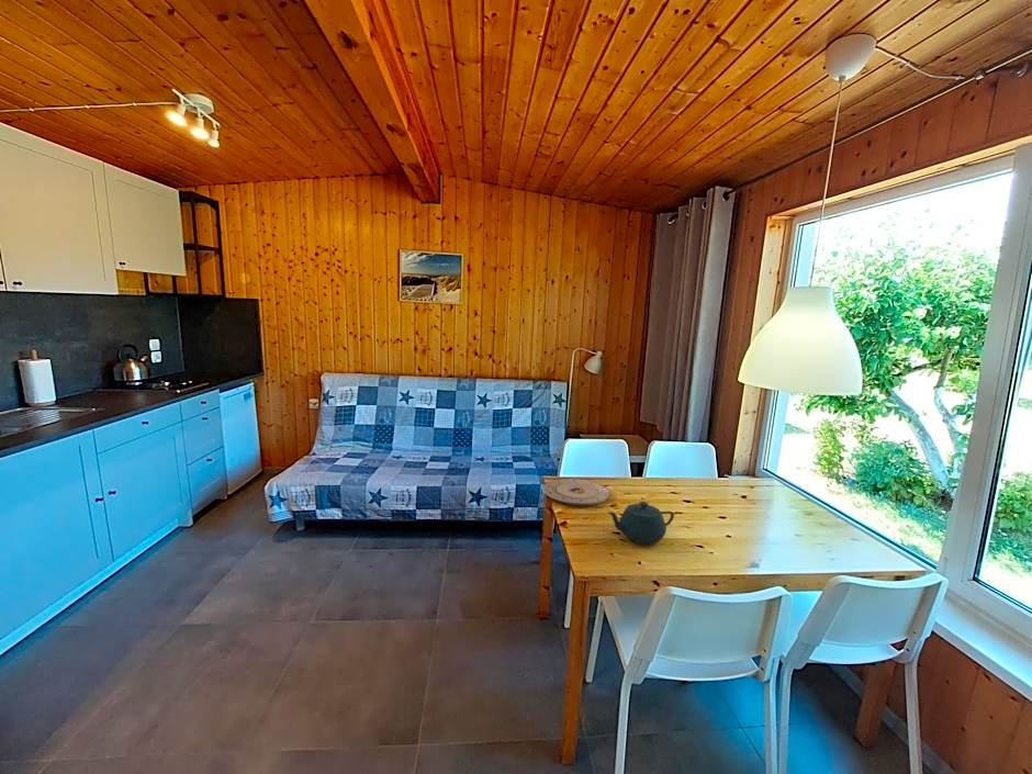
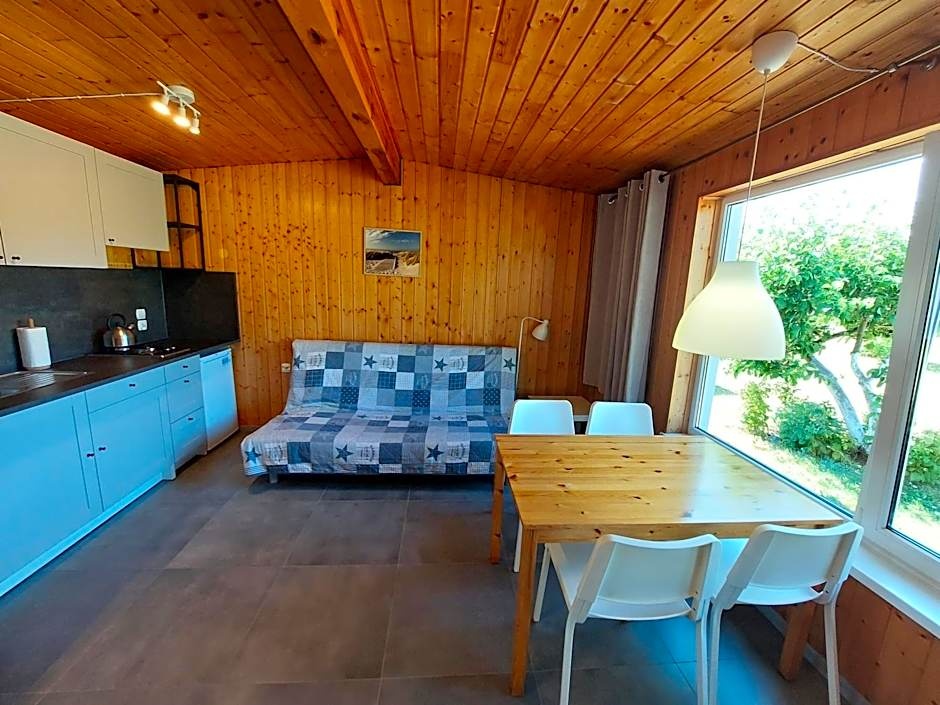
- plate (575, 491)
- teapot (640, 519)
